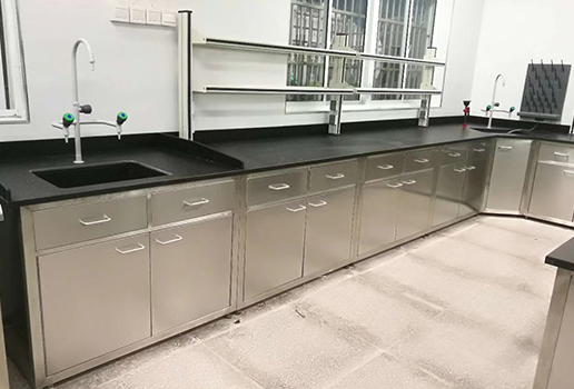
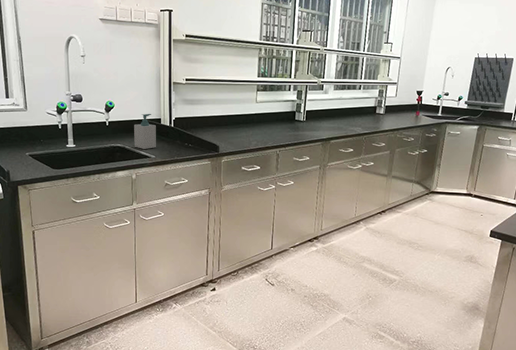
+ soap bottle (145, 130)
